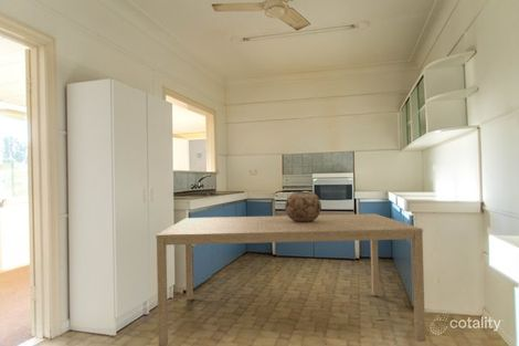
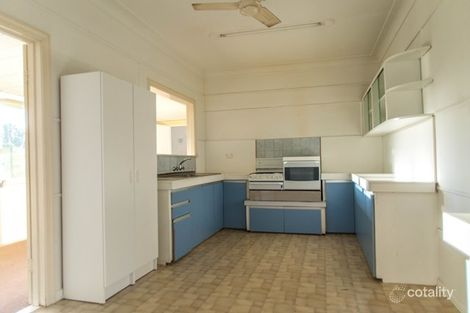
- decorative bowl (303, 207)
- dining table (285, 241)
